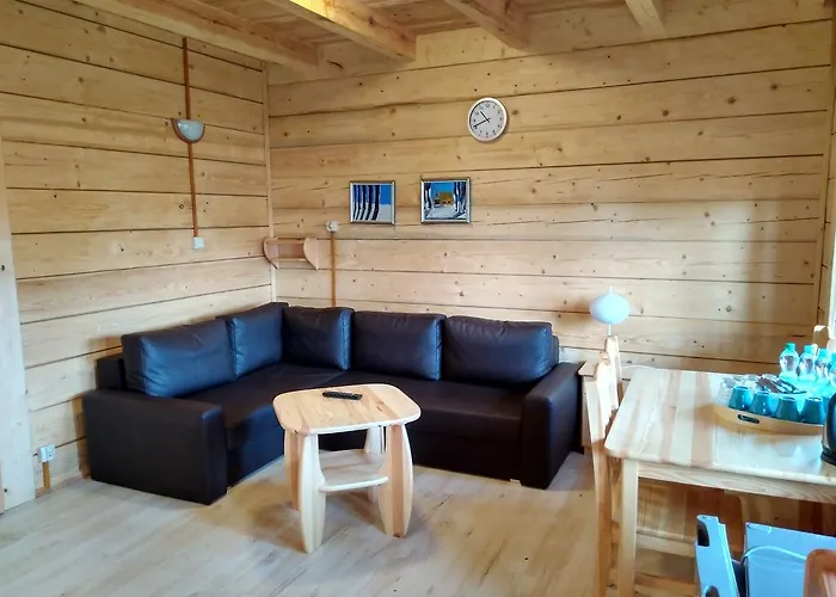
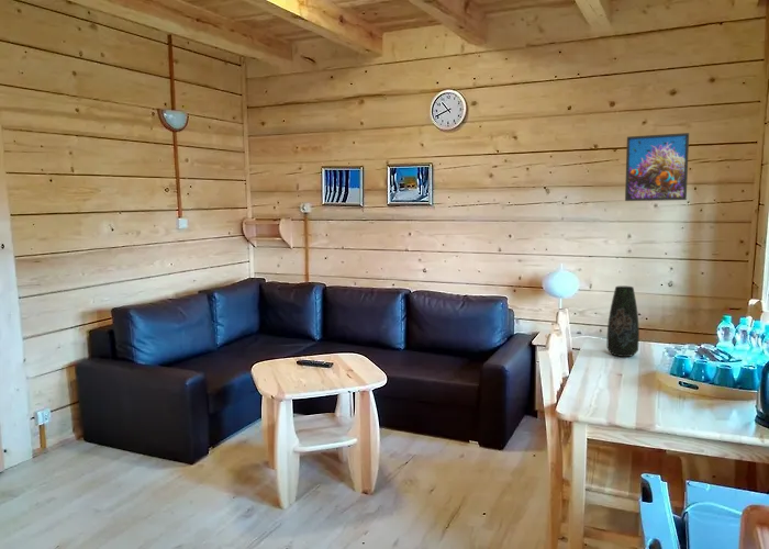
+ vase (623, 321)
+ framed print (656, 167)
